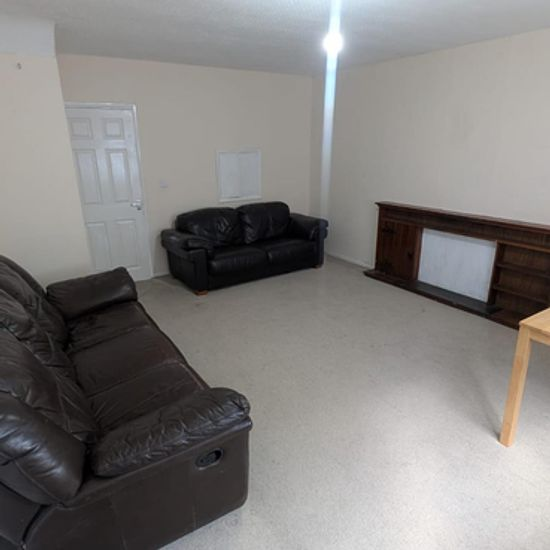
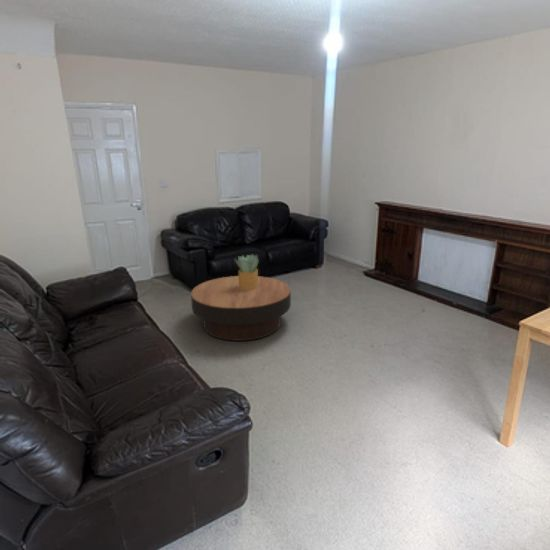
+ coffee table (241, 306)
+ potted plant (246, 271)
